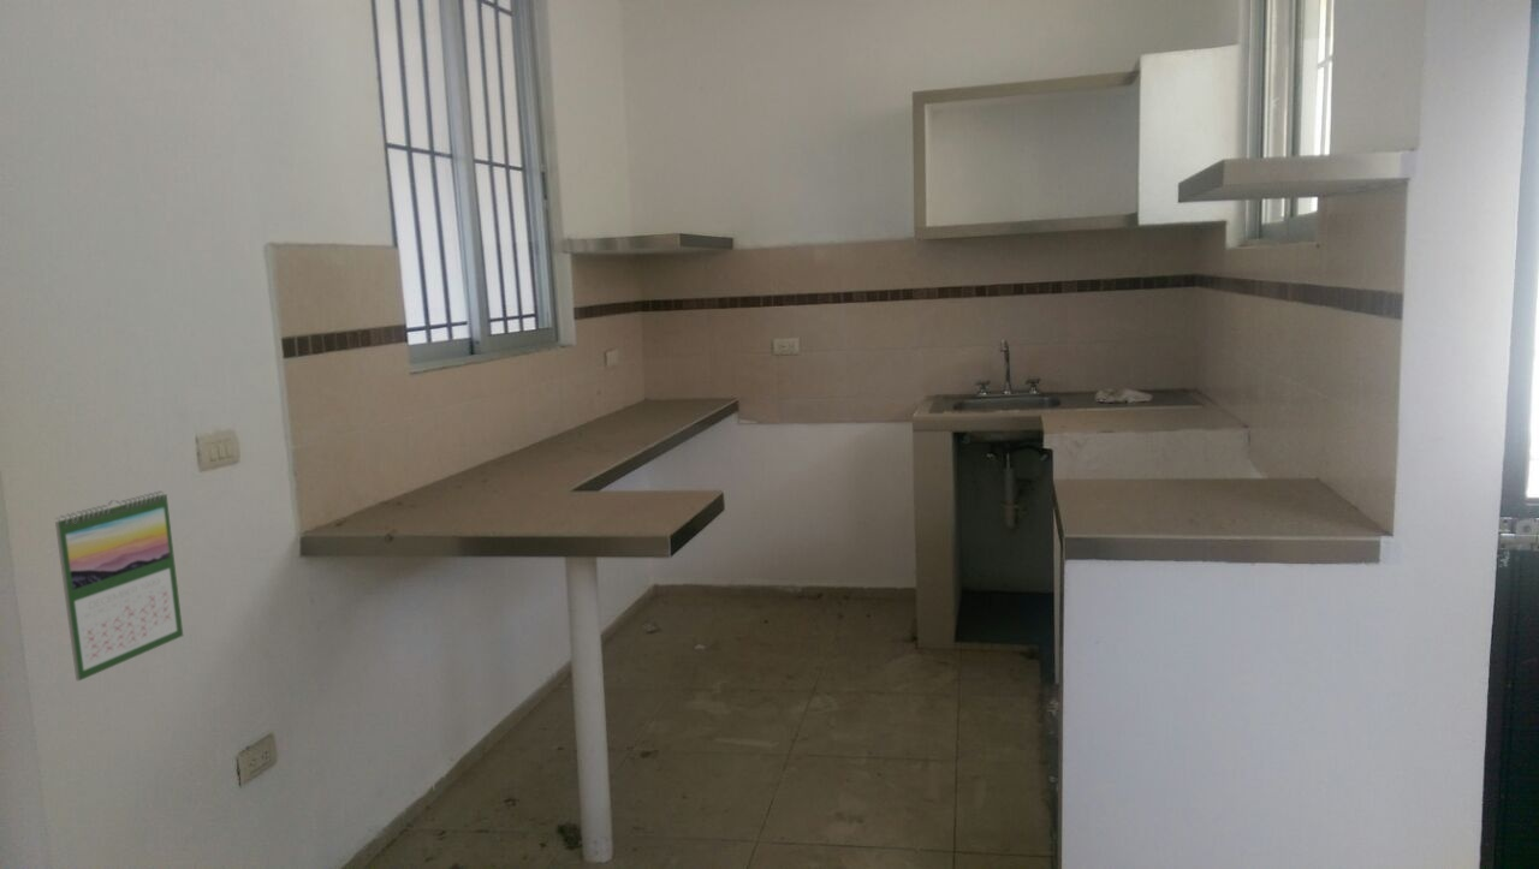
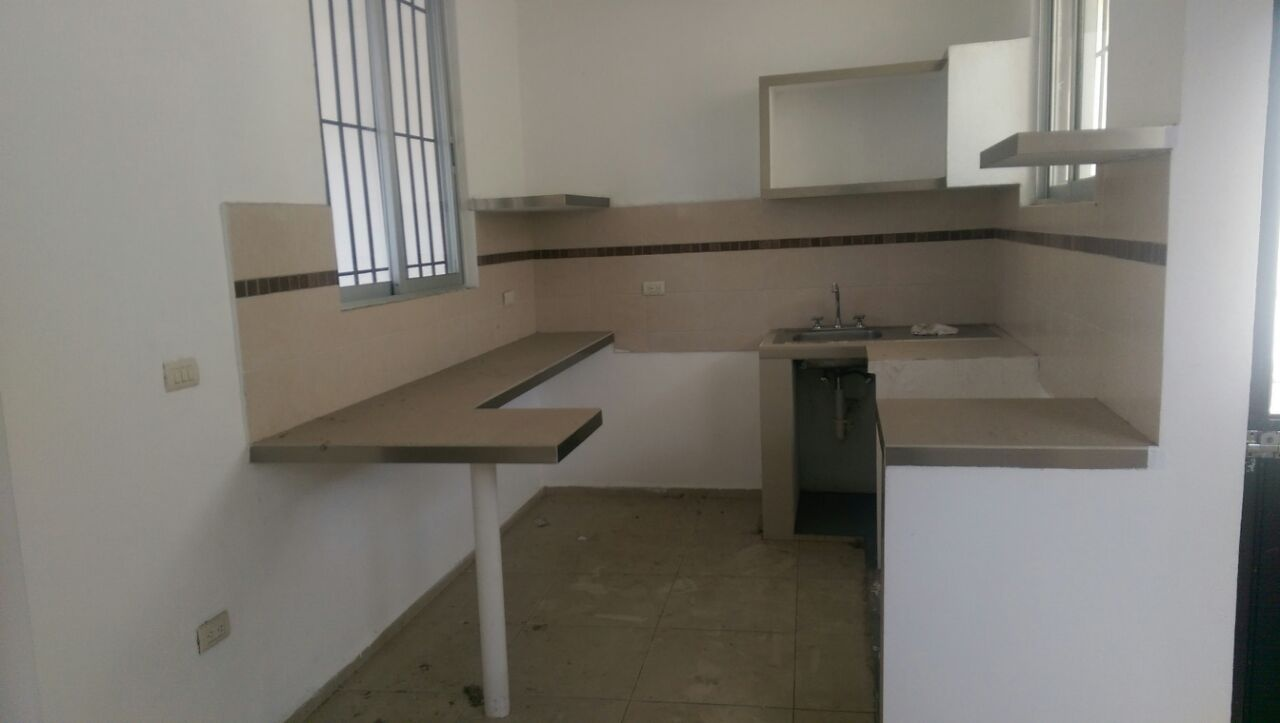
- calendar (123, 578)
